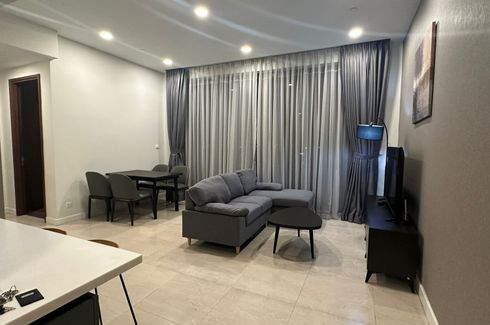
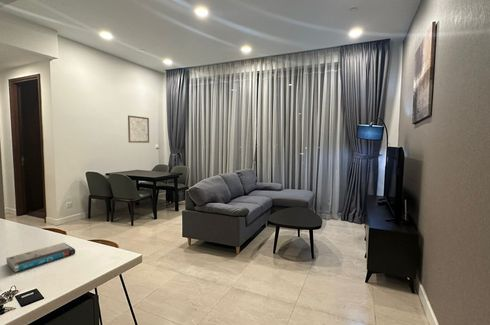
+ book (42, 255)
+ wall art (138, 130)
